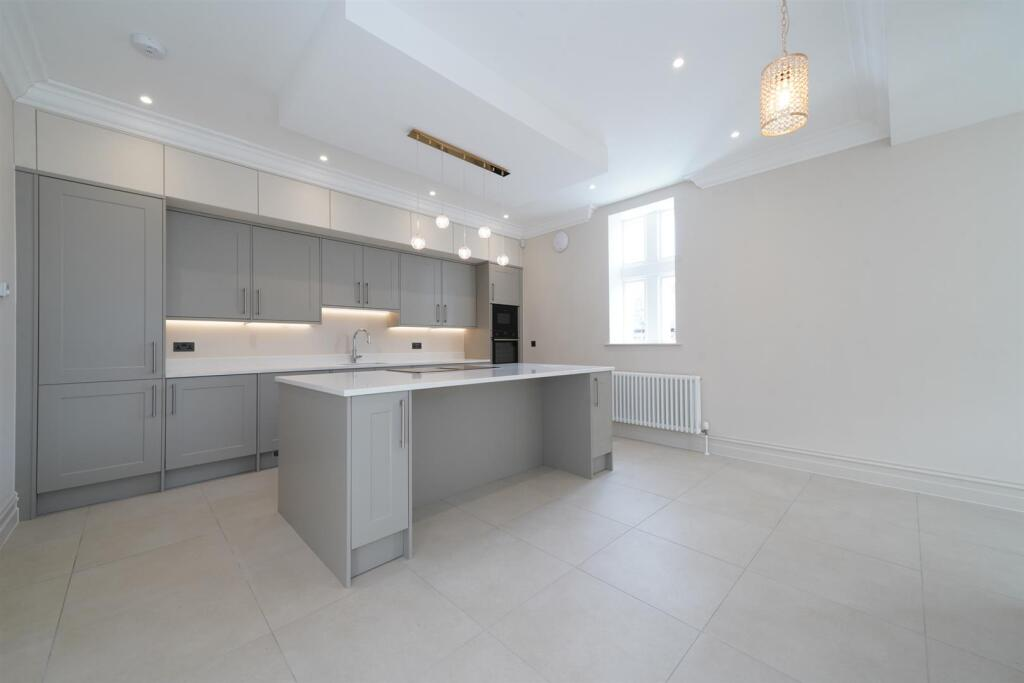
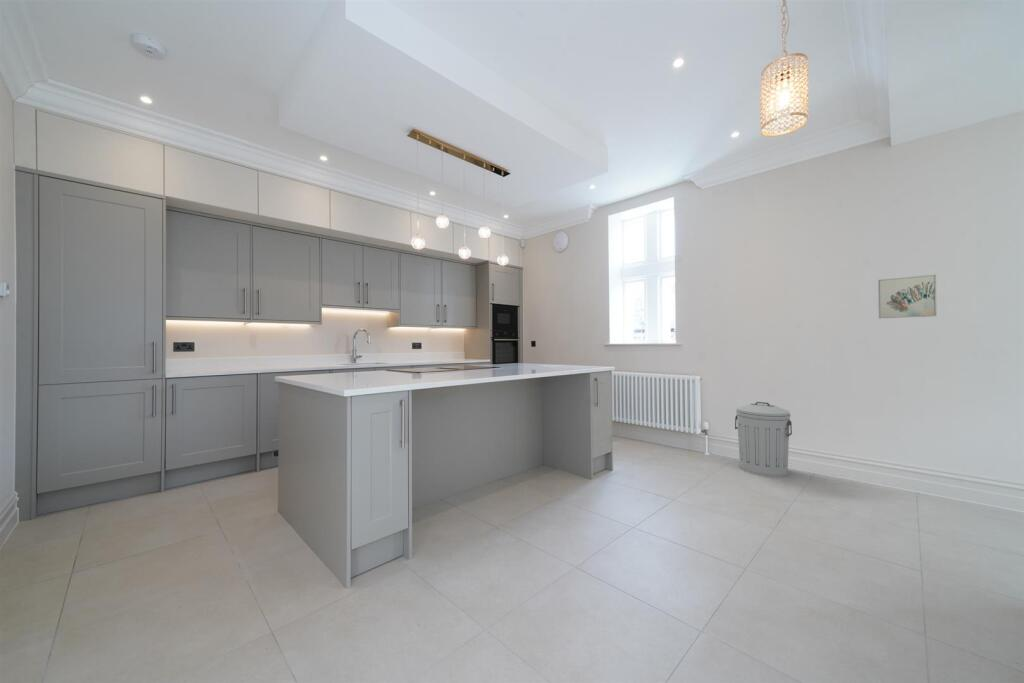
+ wall art (906, 297)
+ trash can (762, 436)
